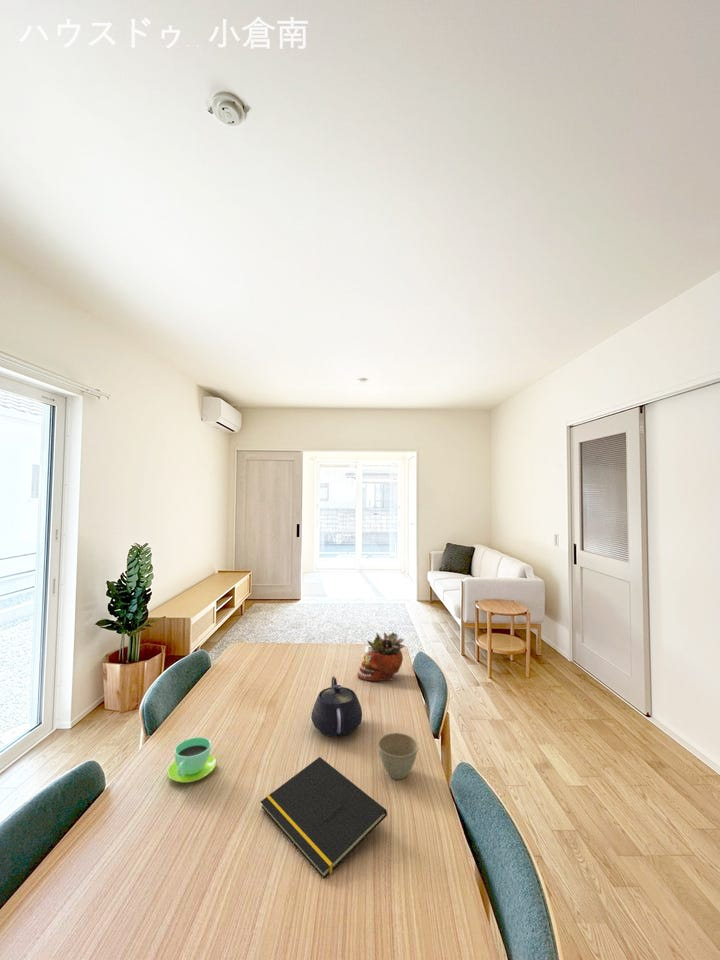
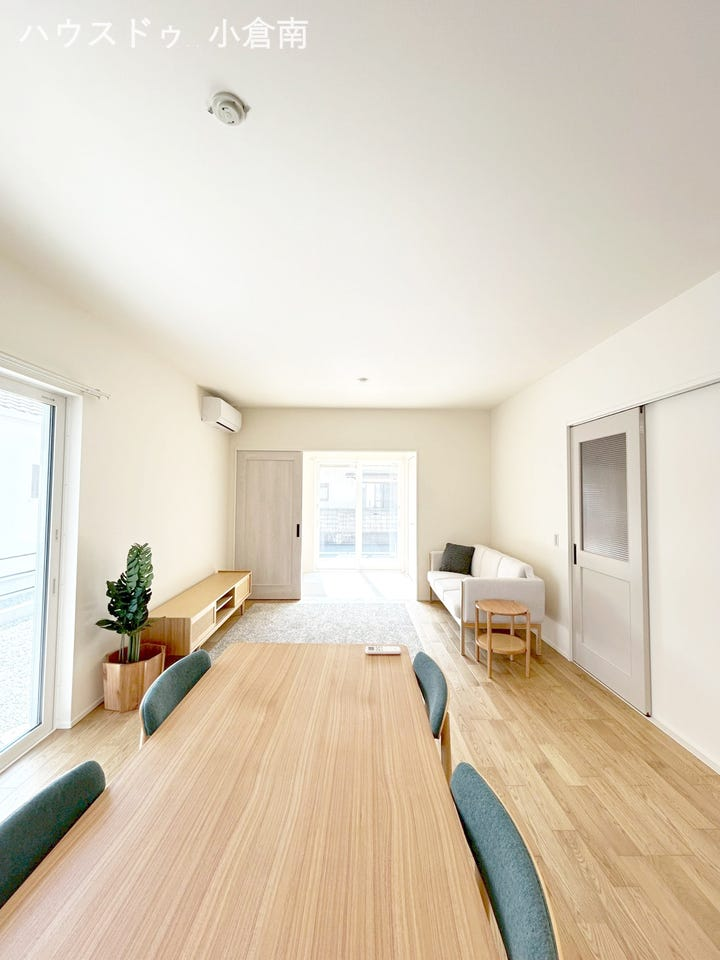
- succulent planter (380, 654)
- cup (191, 759)
- flower pot (397, 758)
- teapot (336, 705)
- notepad (321, 808)
